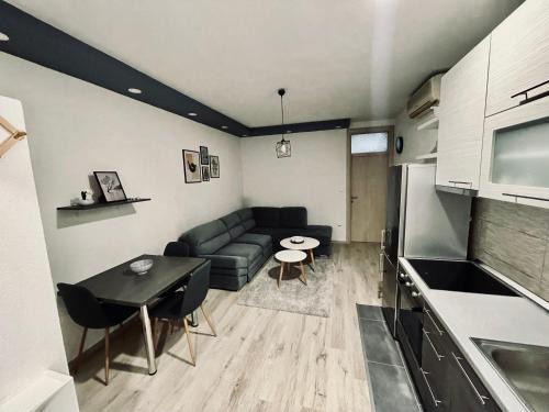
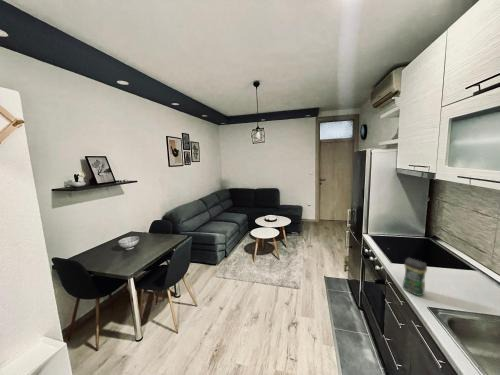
+ coffee jar (414, 275)
